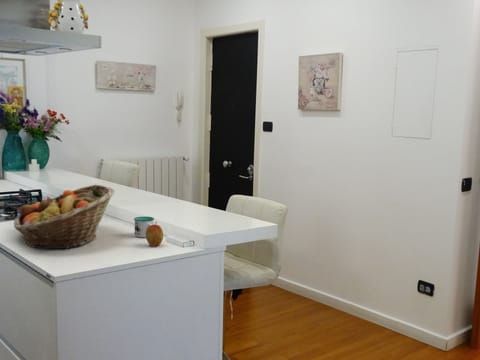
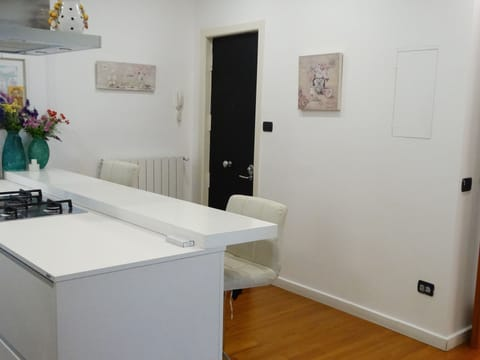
- mug (145, 227)
- fruit basket (65, 214)
- apple (154, 233)
